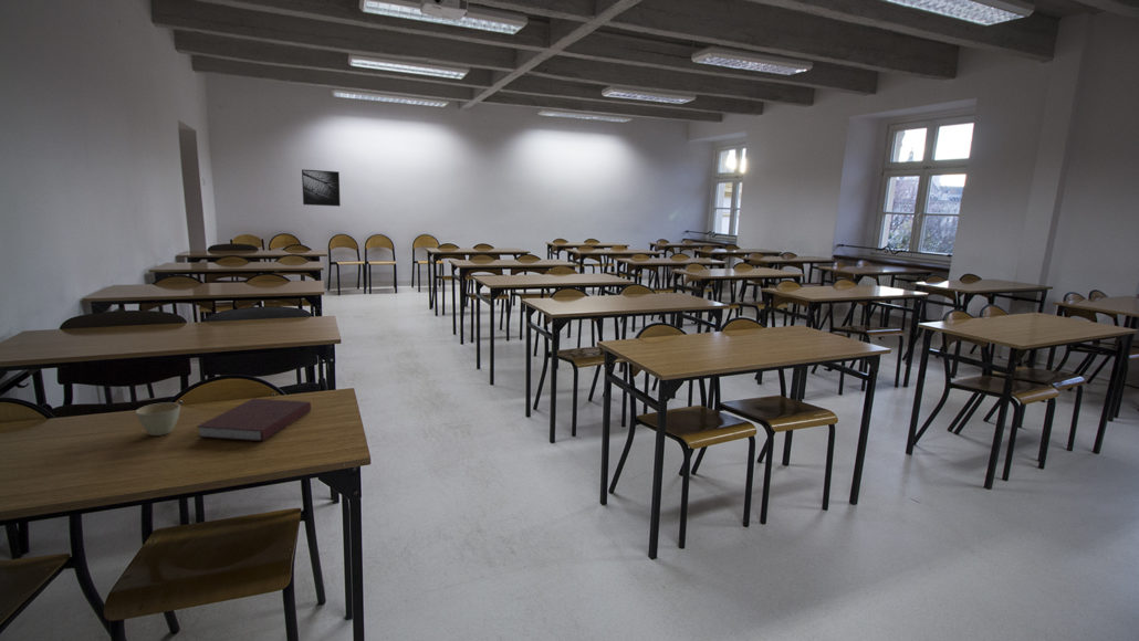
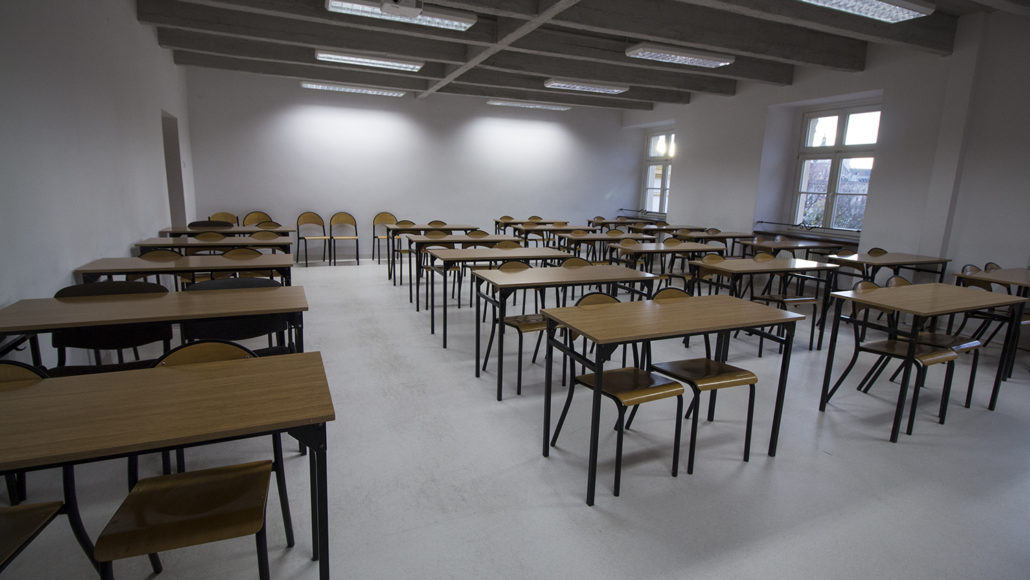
- flower pot (159, 420)
- notebook (258, 418)
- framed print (321, 188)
